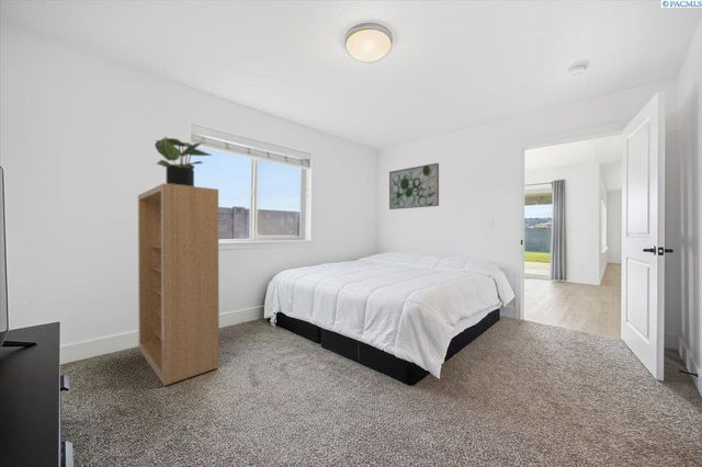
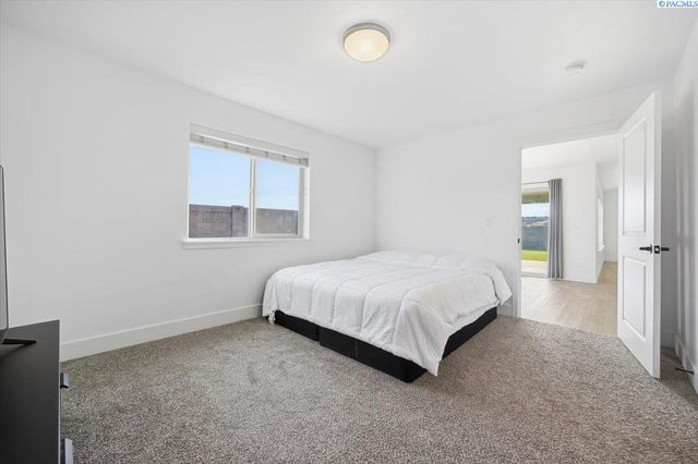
- wall art (411, 187)
- potted plant (182, 161)
- bookshelf (174, 274)
